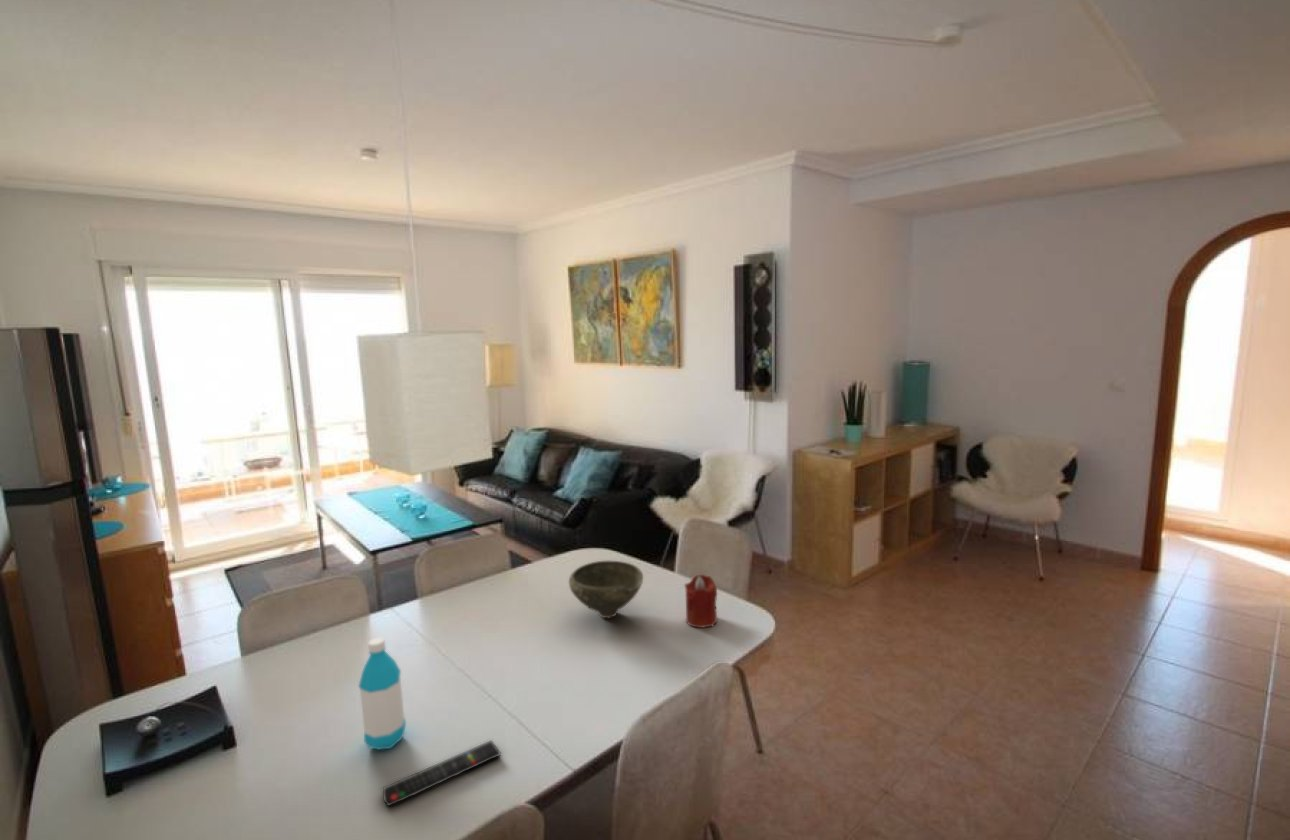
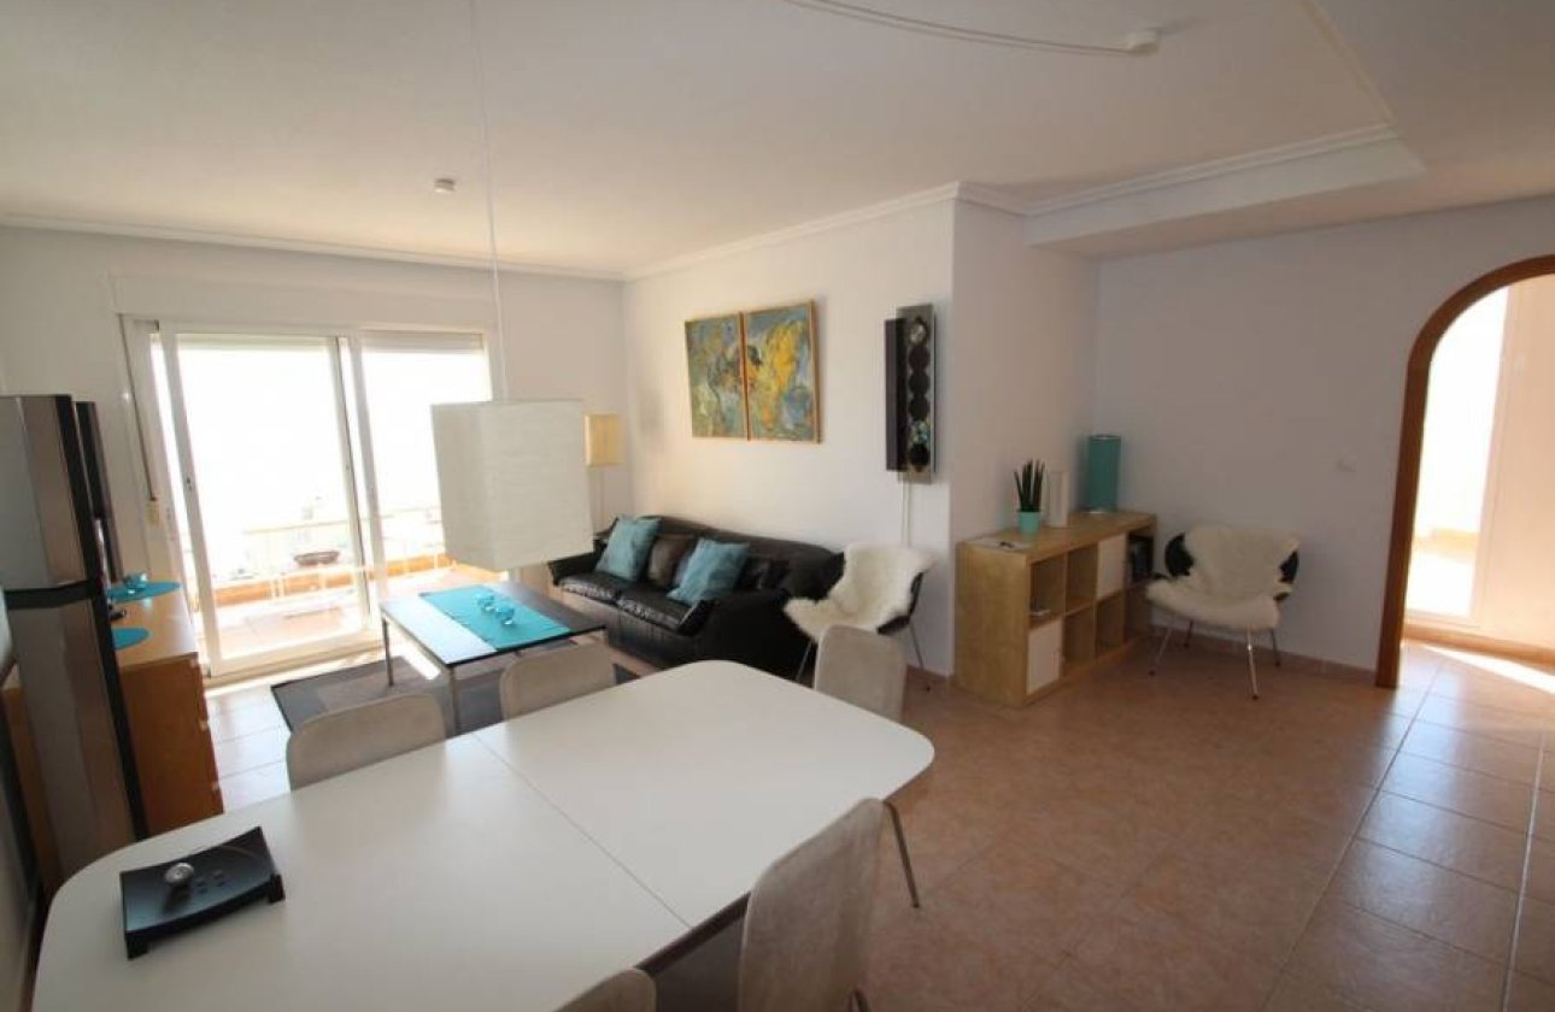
- bowl (606, 594)
- candle (701, 598)
- remote control (443, 772)
- water bottle (381, 691)
